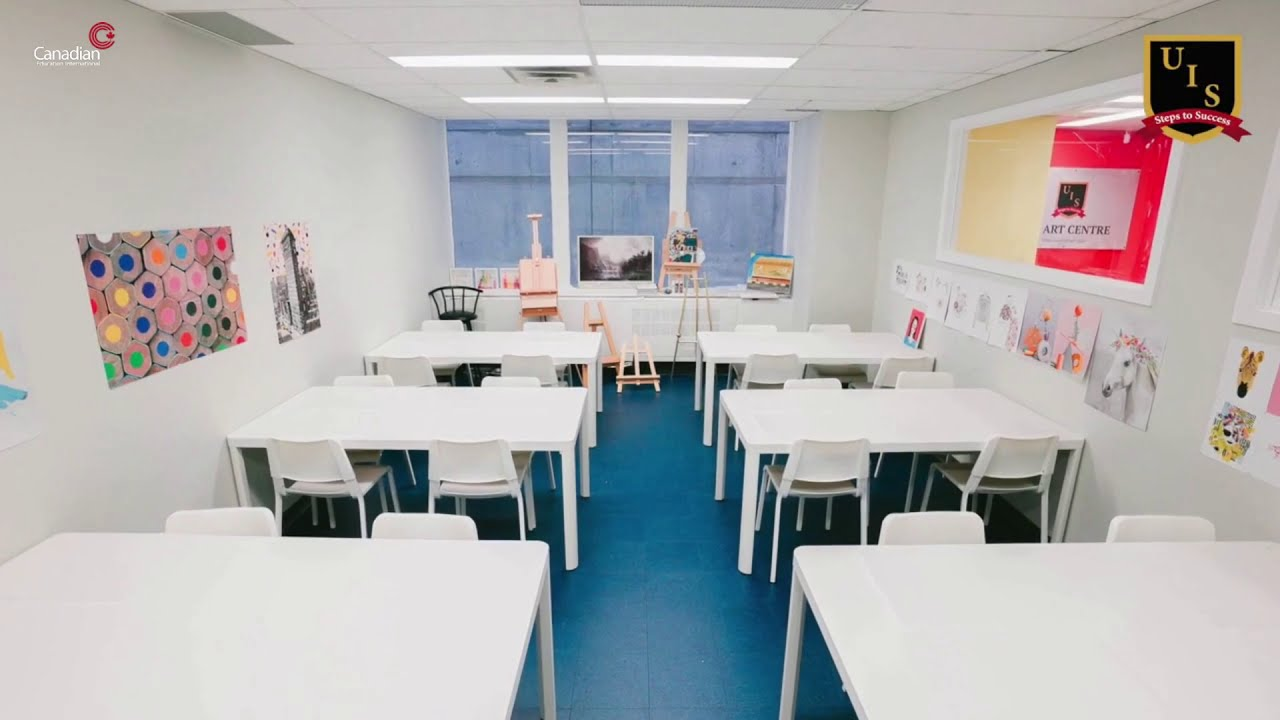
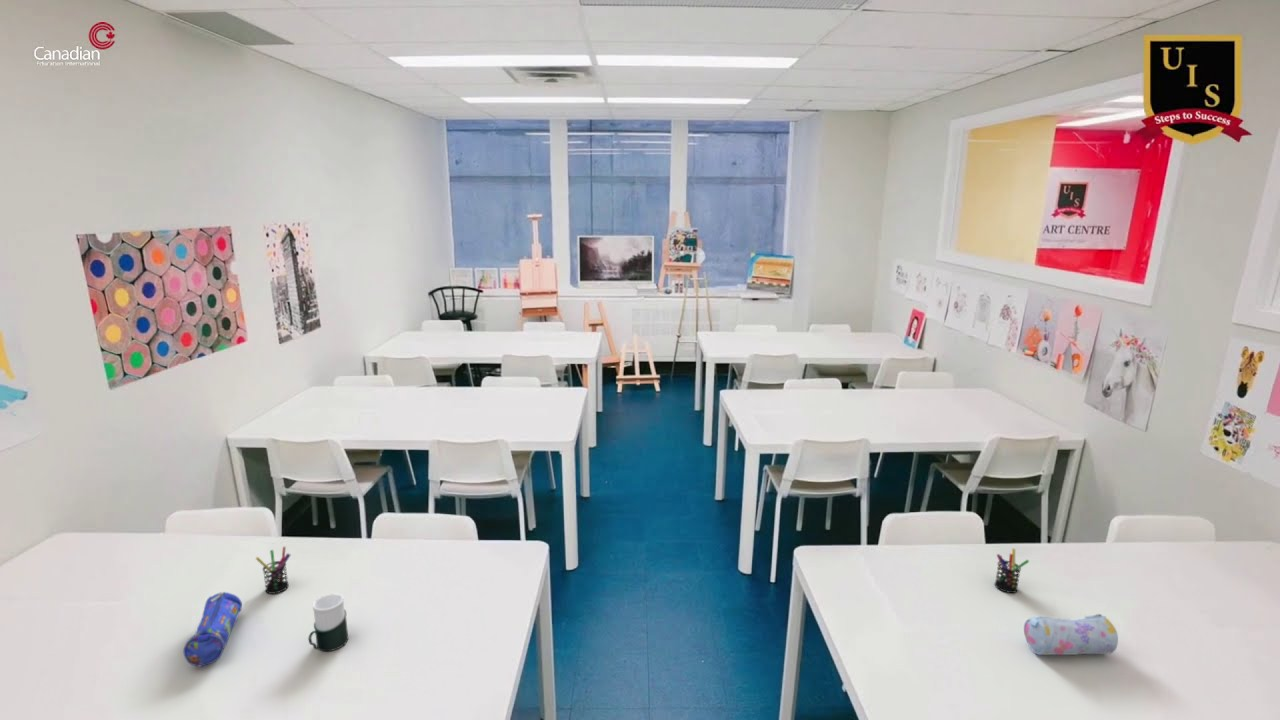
+ pencil case (1070, 634)
+ pencil case (214, 625)
+ pen holder (1011, 569)
+ pen holder (275, 567)
+ cup (326, 625)
